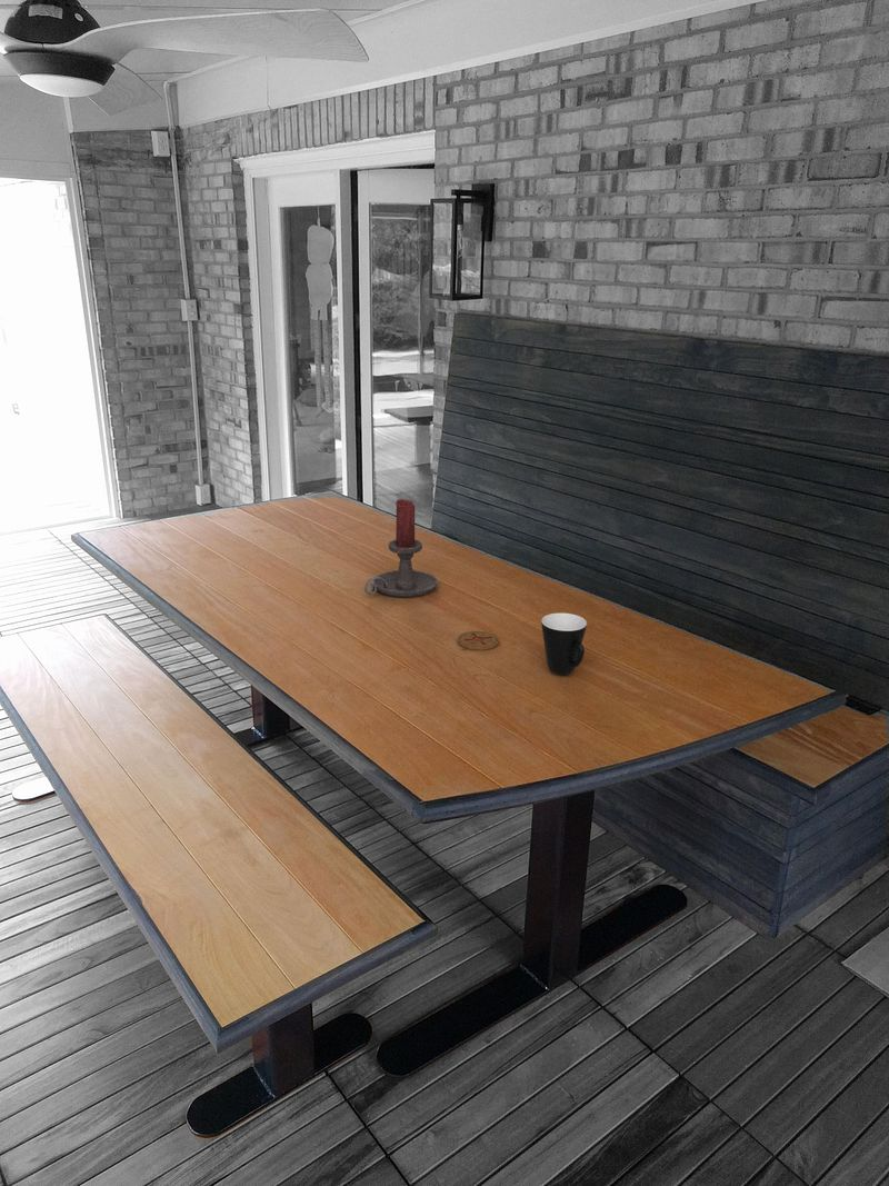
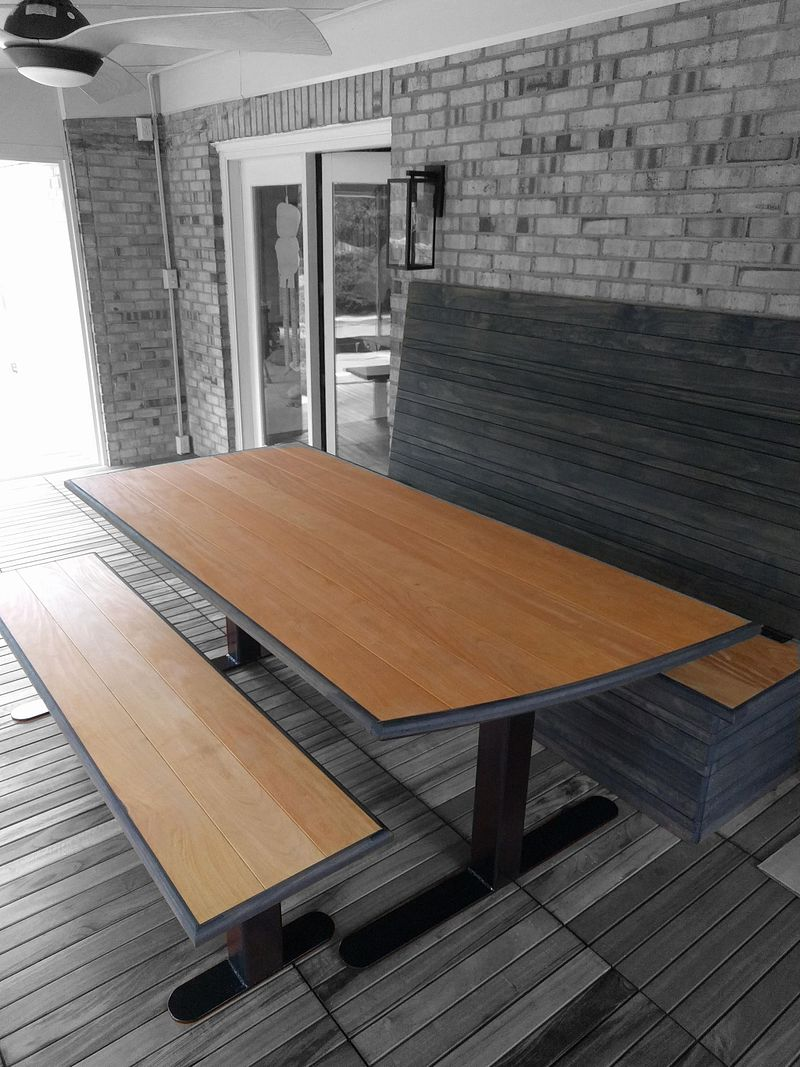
- coaster (478, 640)
- candle holder (398, 547)
- mug (566, 648)
